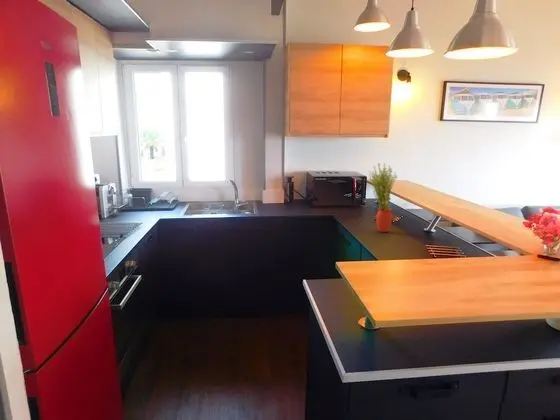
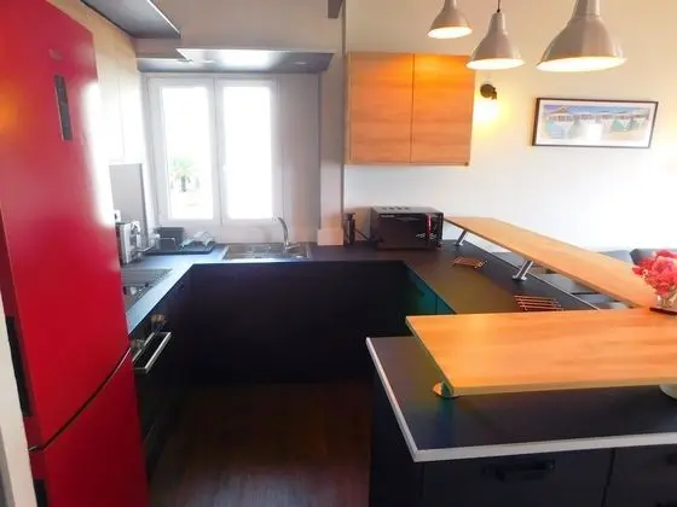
- potted plant (380, 197)
